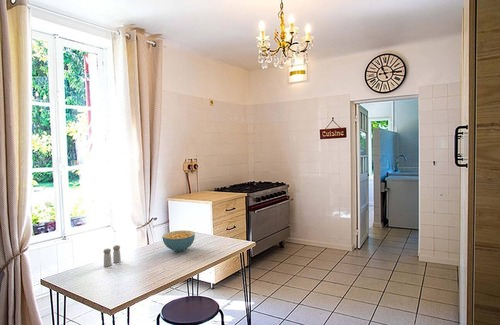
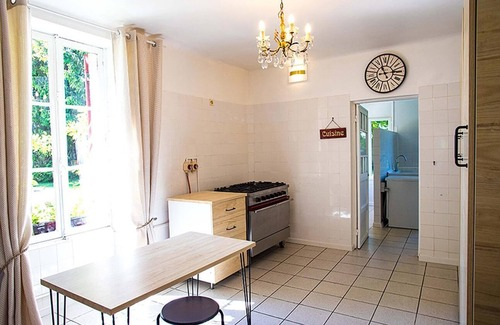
- salt and pepper shaker (113, 255)
- cereal bowl (179, 242)
